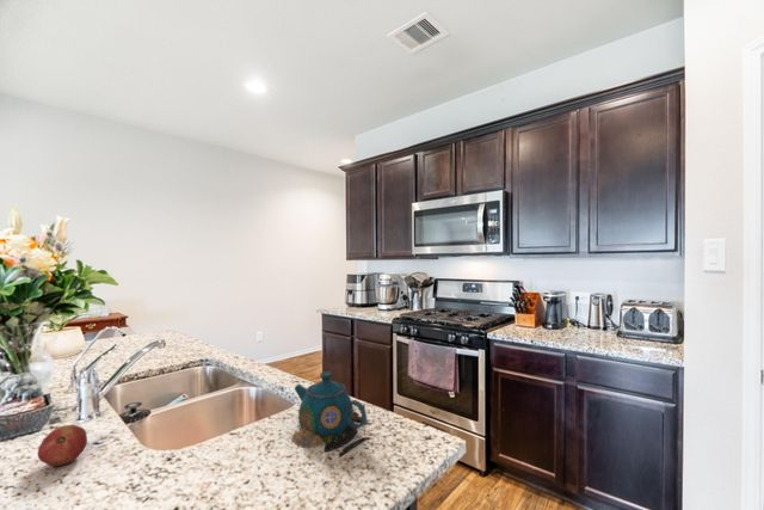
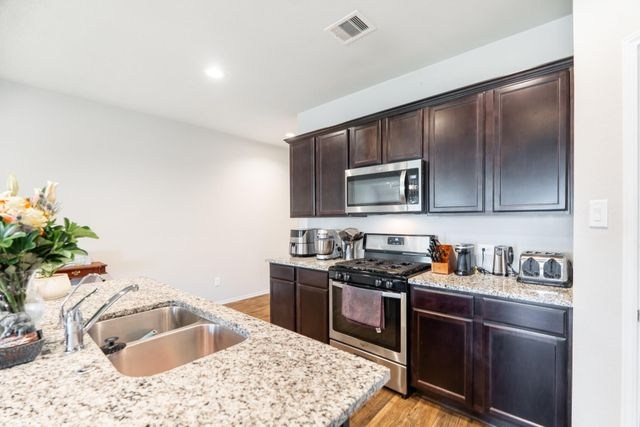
- teapot (325, 403)
- fruit (63, 444)
